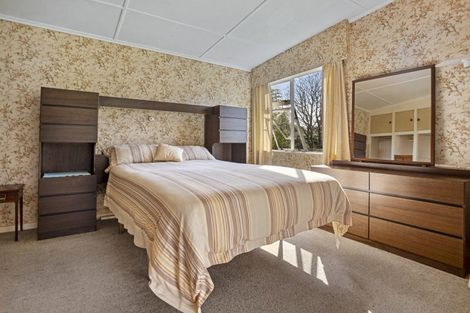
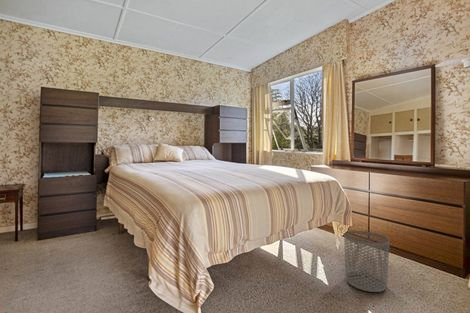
+ waste bin (365, 260)
